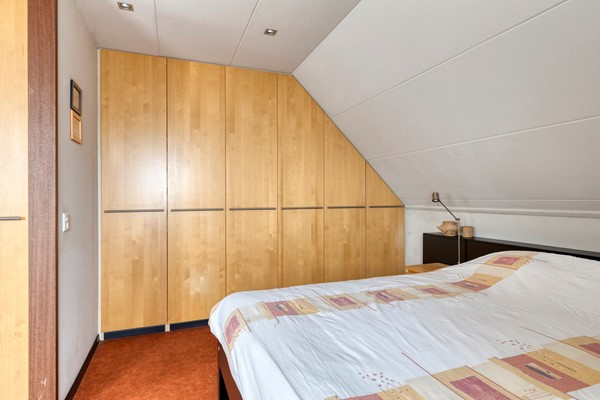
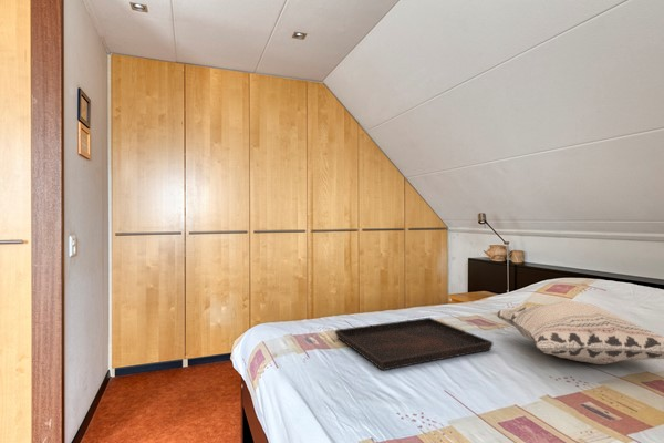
+ serving tray (409, 339)
+ decorative pillow (577, 330)
